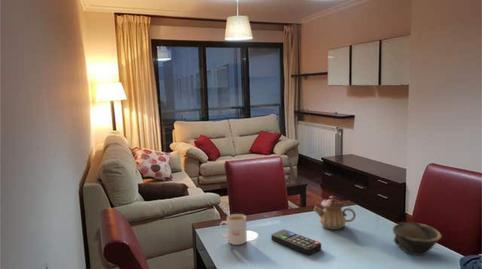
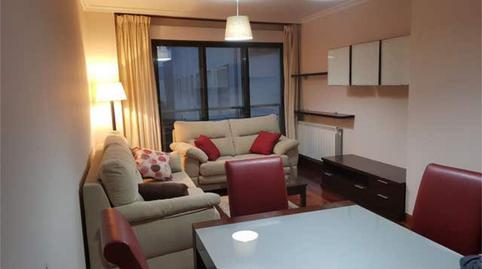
- mug (233, 229)
- bowl (415, 240)
- teapot (334, 210)
- remote control (295, 240)
